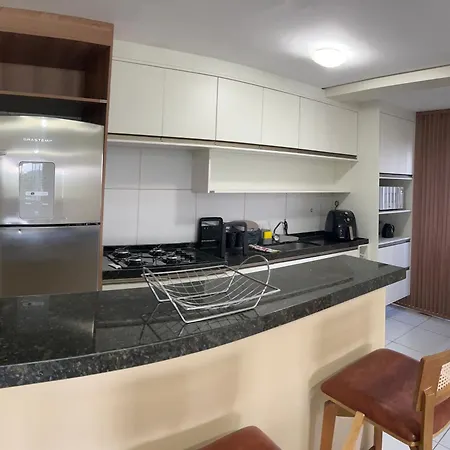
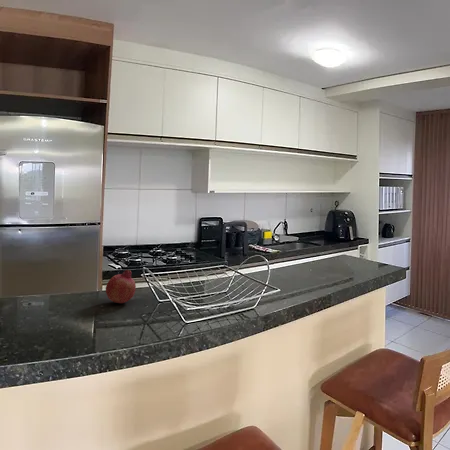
+ fruit (121, 286)
